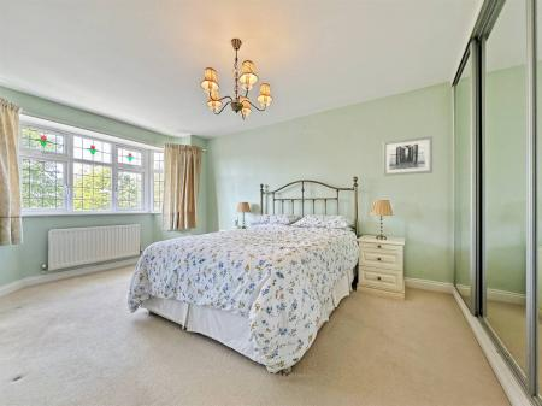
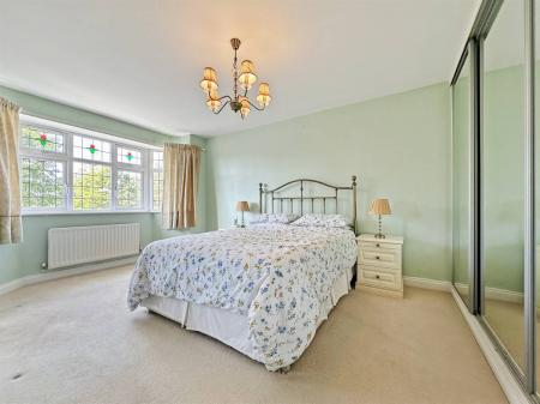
- wall art (406, 157)
